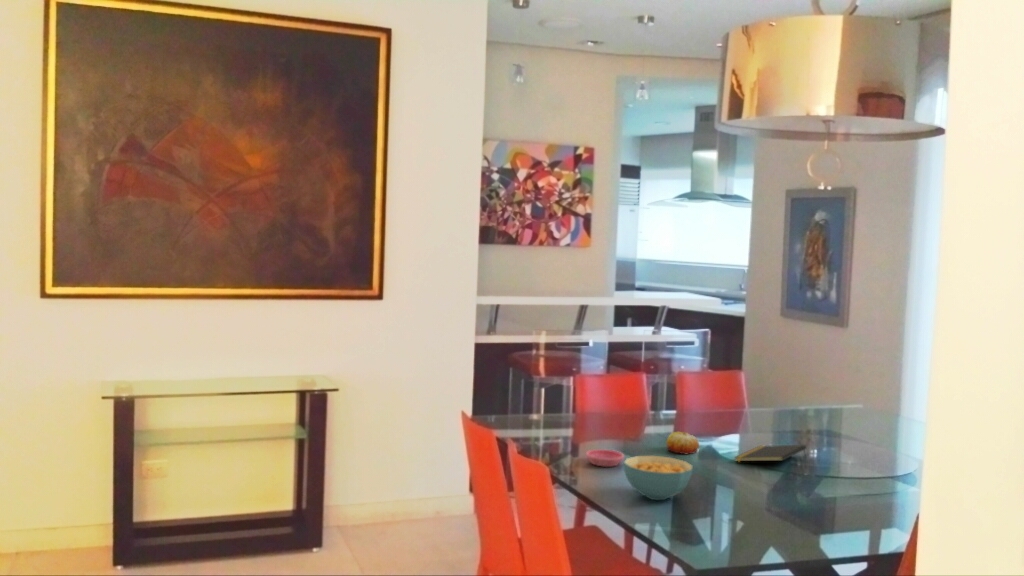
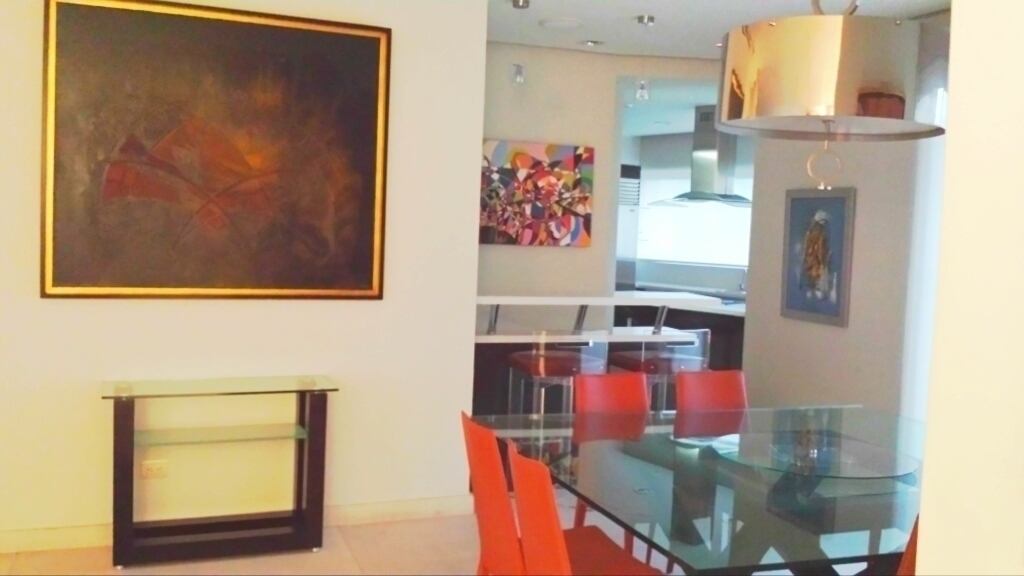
- notepad (770, 452)
- saucer (604, 458)
- cereal bowl (657, 480)
- fruit (683, 442)
